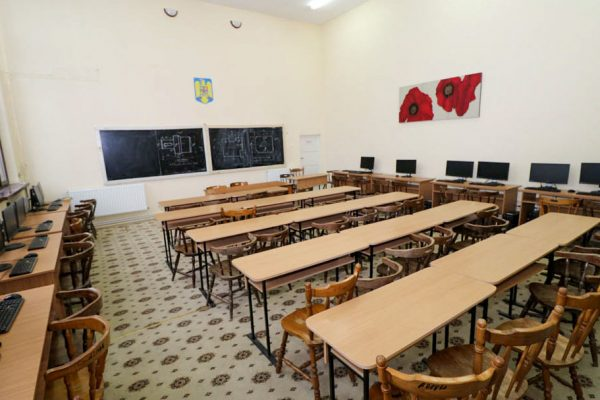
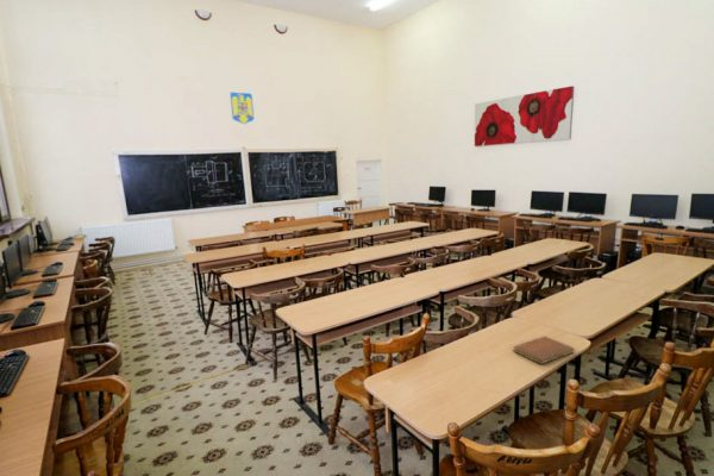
+ notebook (543, 349)
